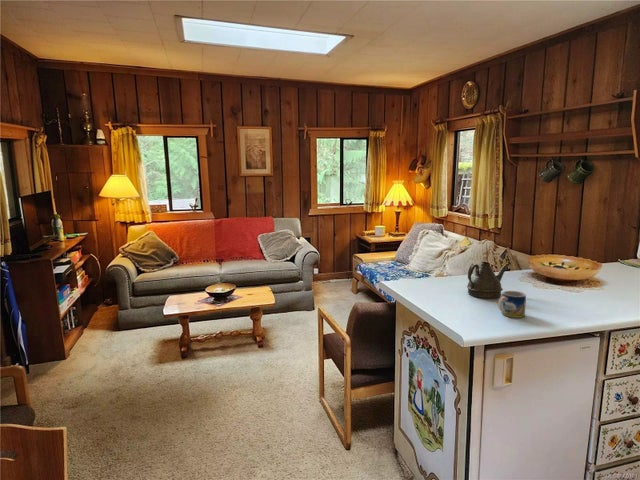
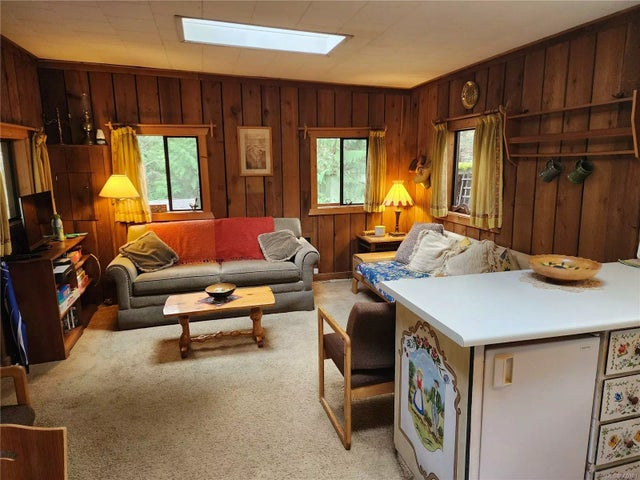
- mug (510, 304)
- teapot (490, 278)
